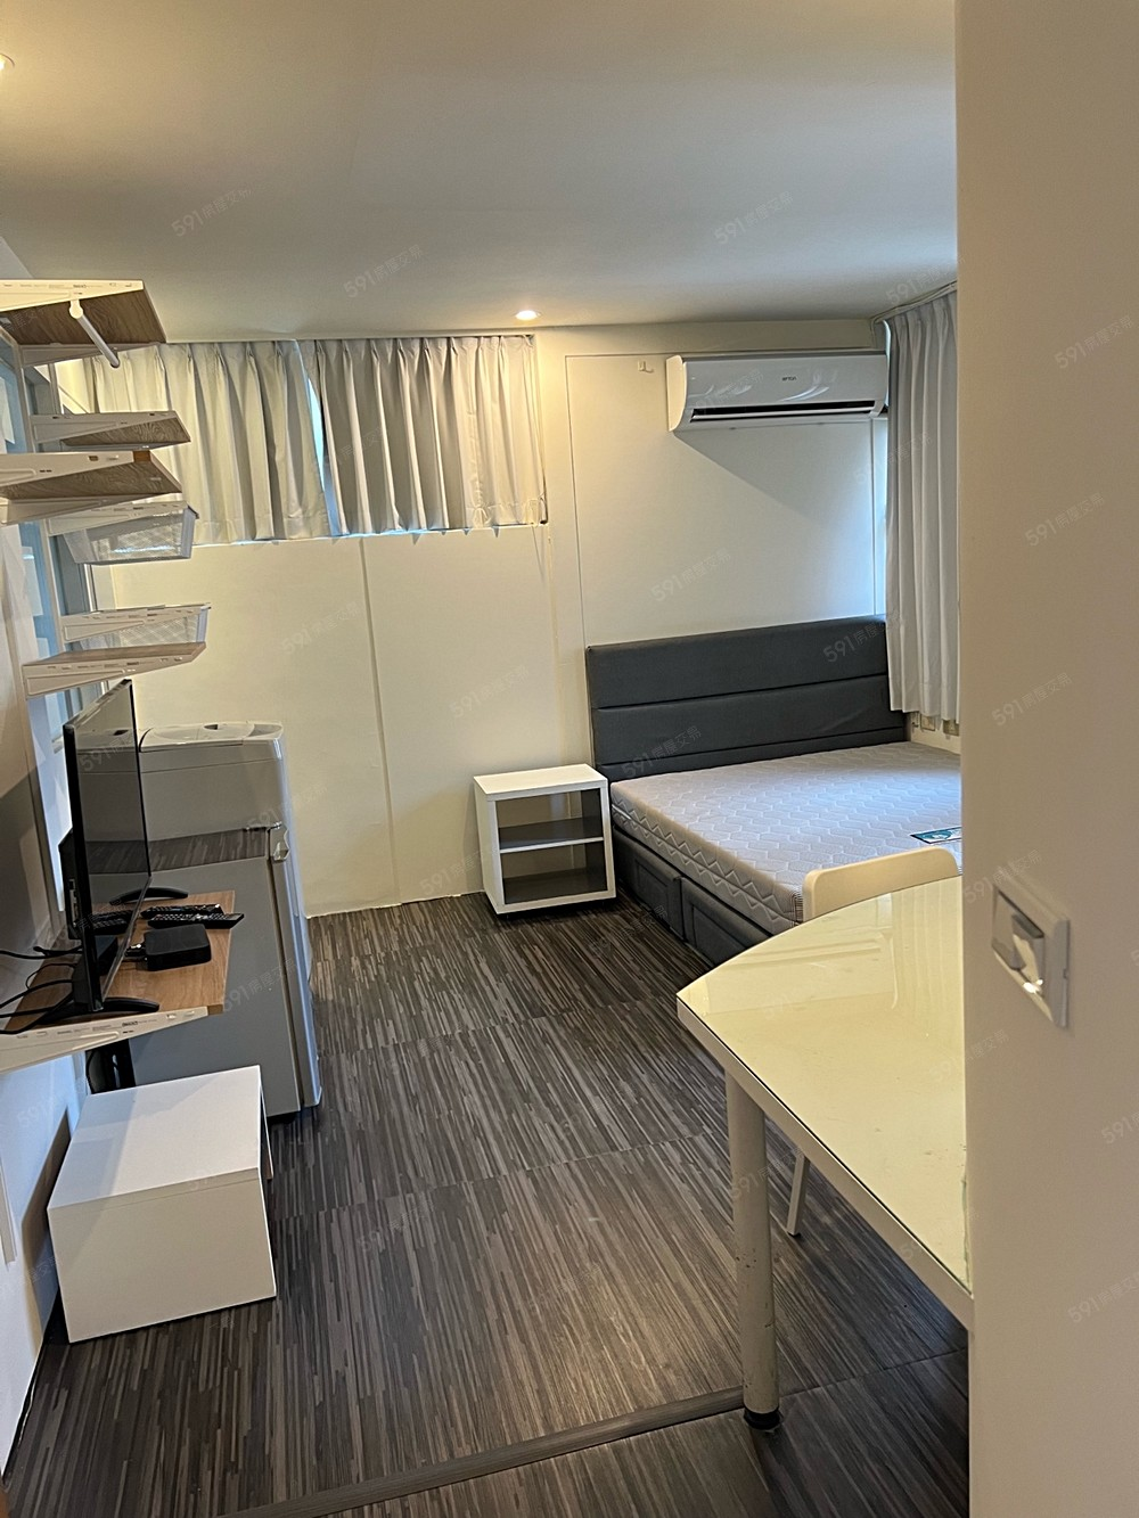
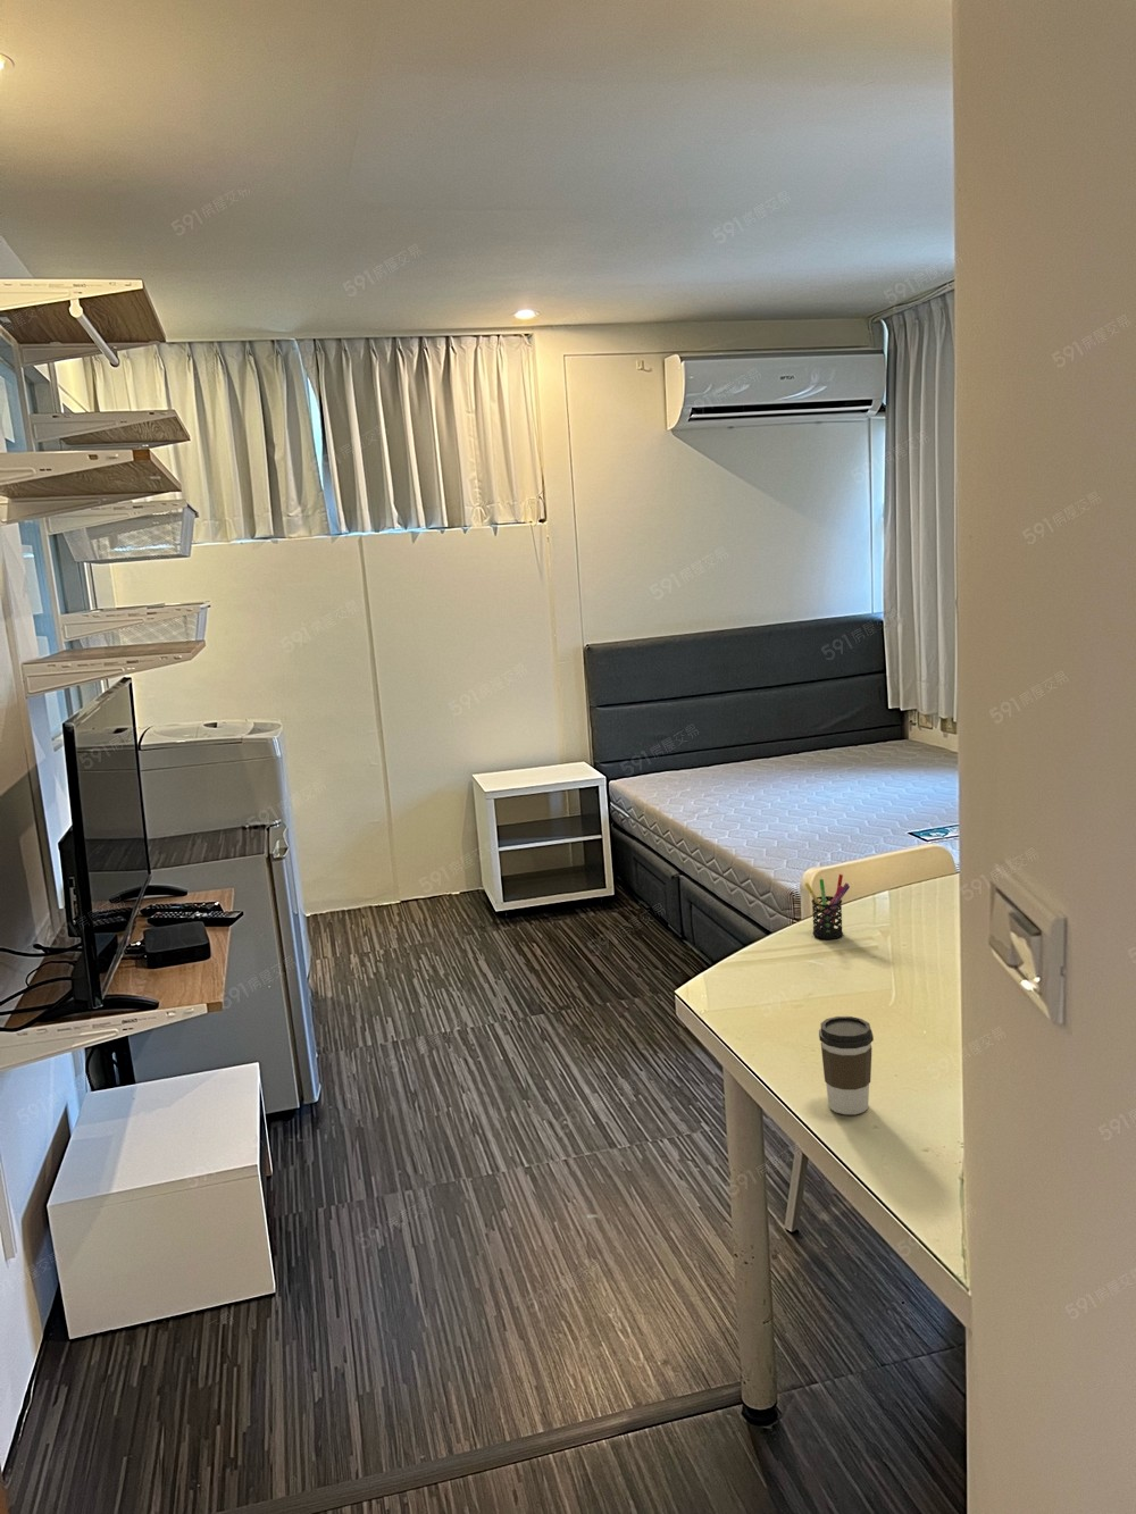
+ pen holder (827, 904)
+ coffee cup (846, 1065)
